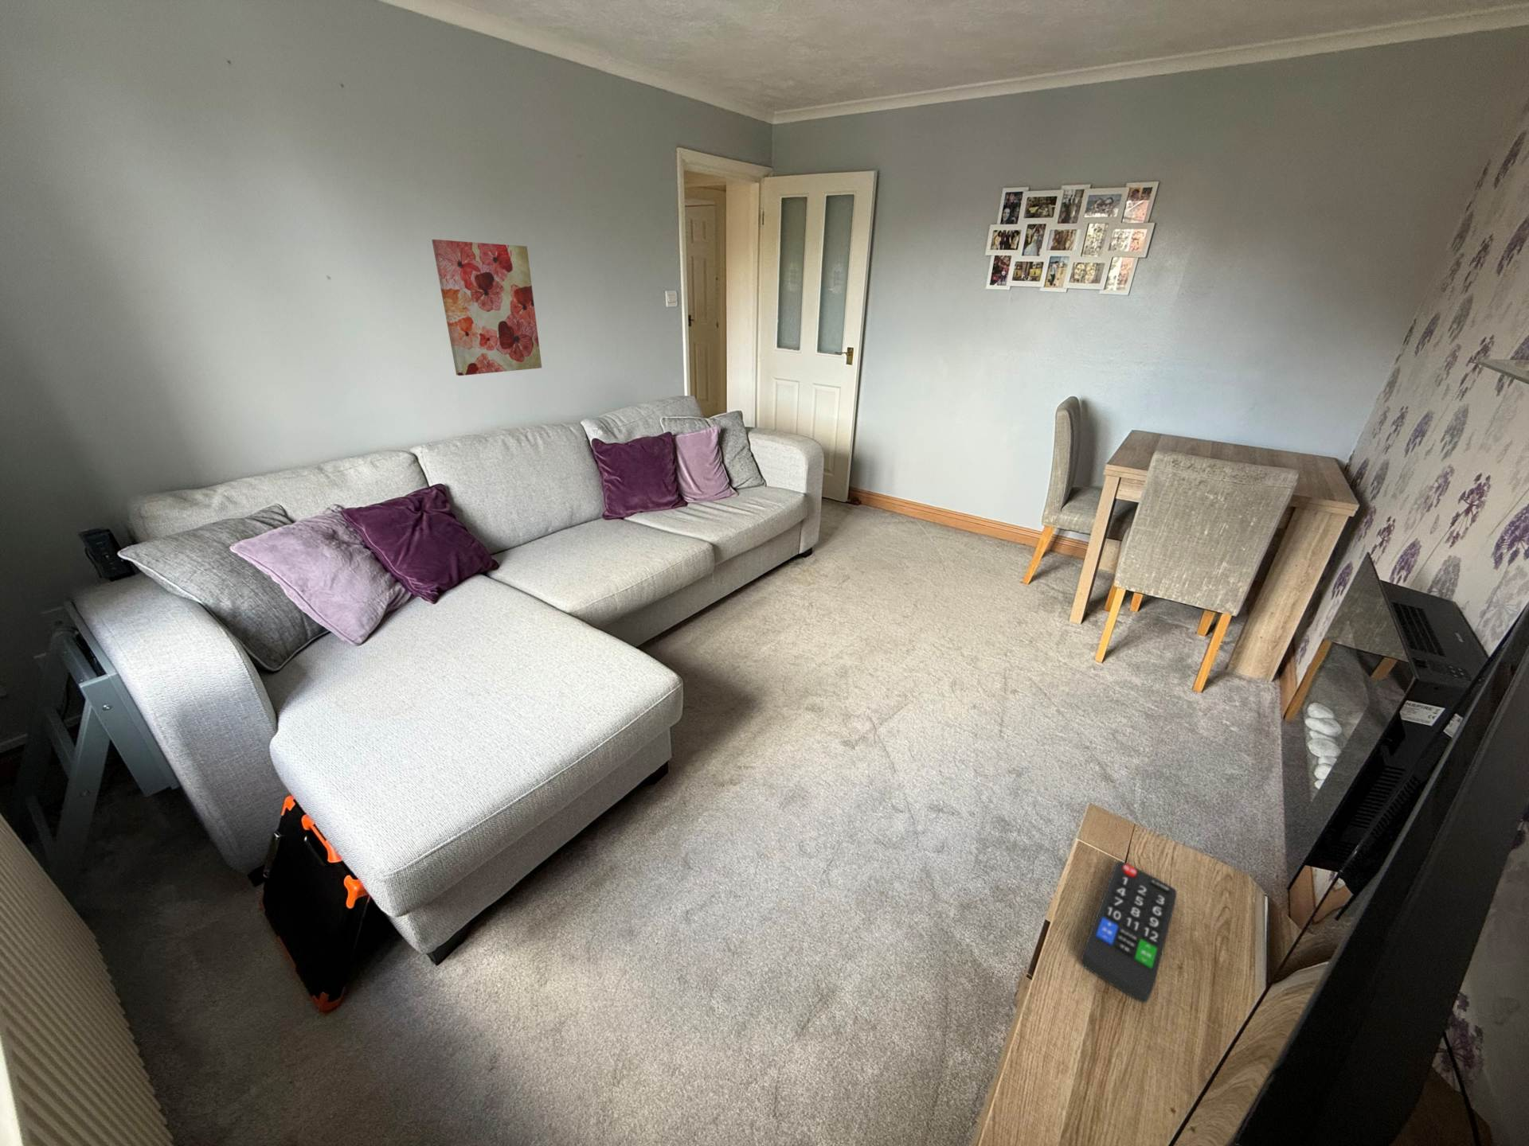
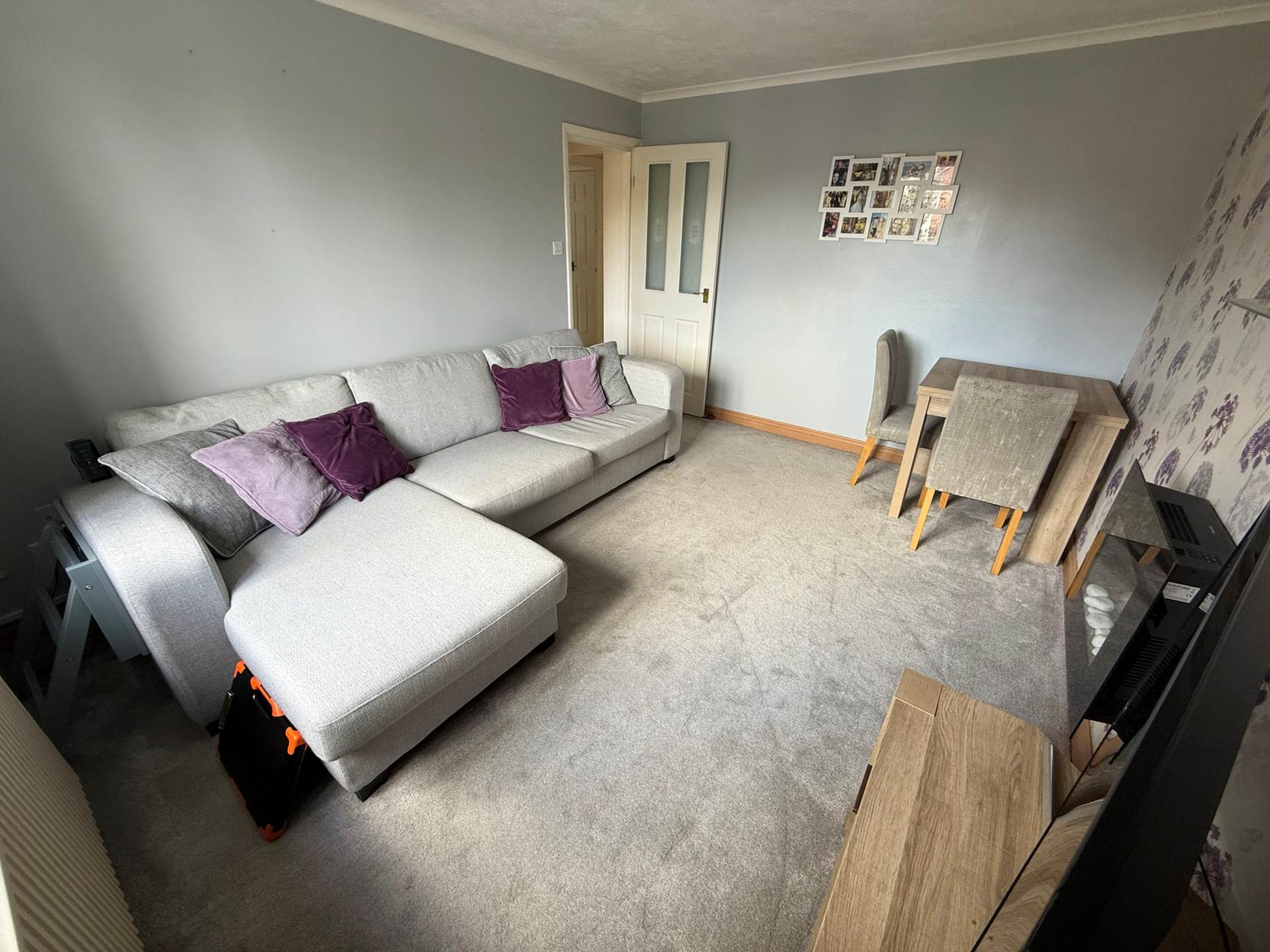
- wall art (491, 309)
- remote control (1130, 925)
